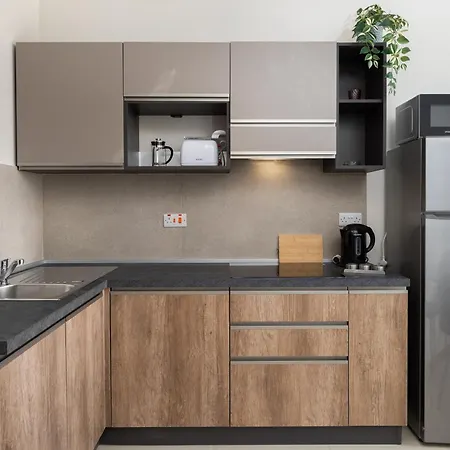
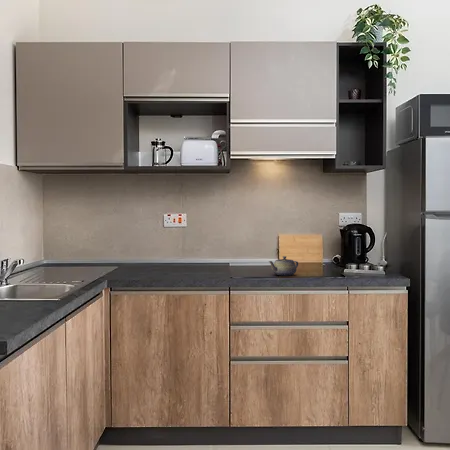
+ teapot (283, 265)
